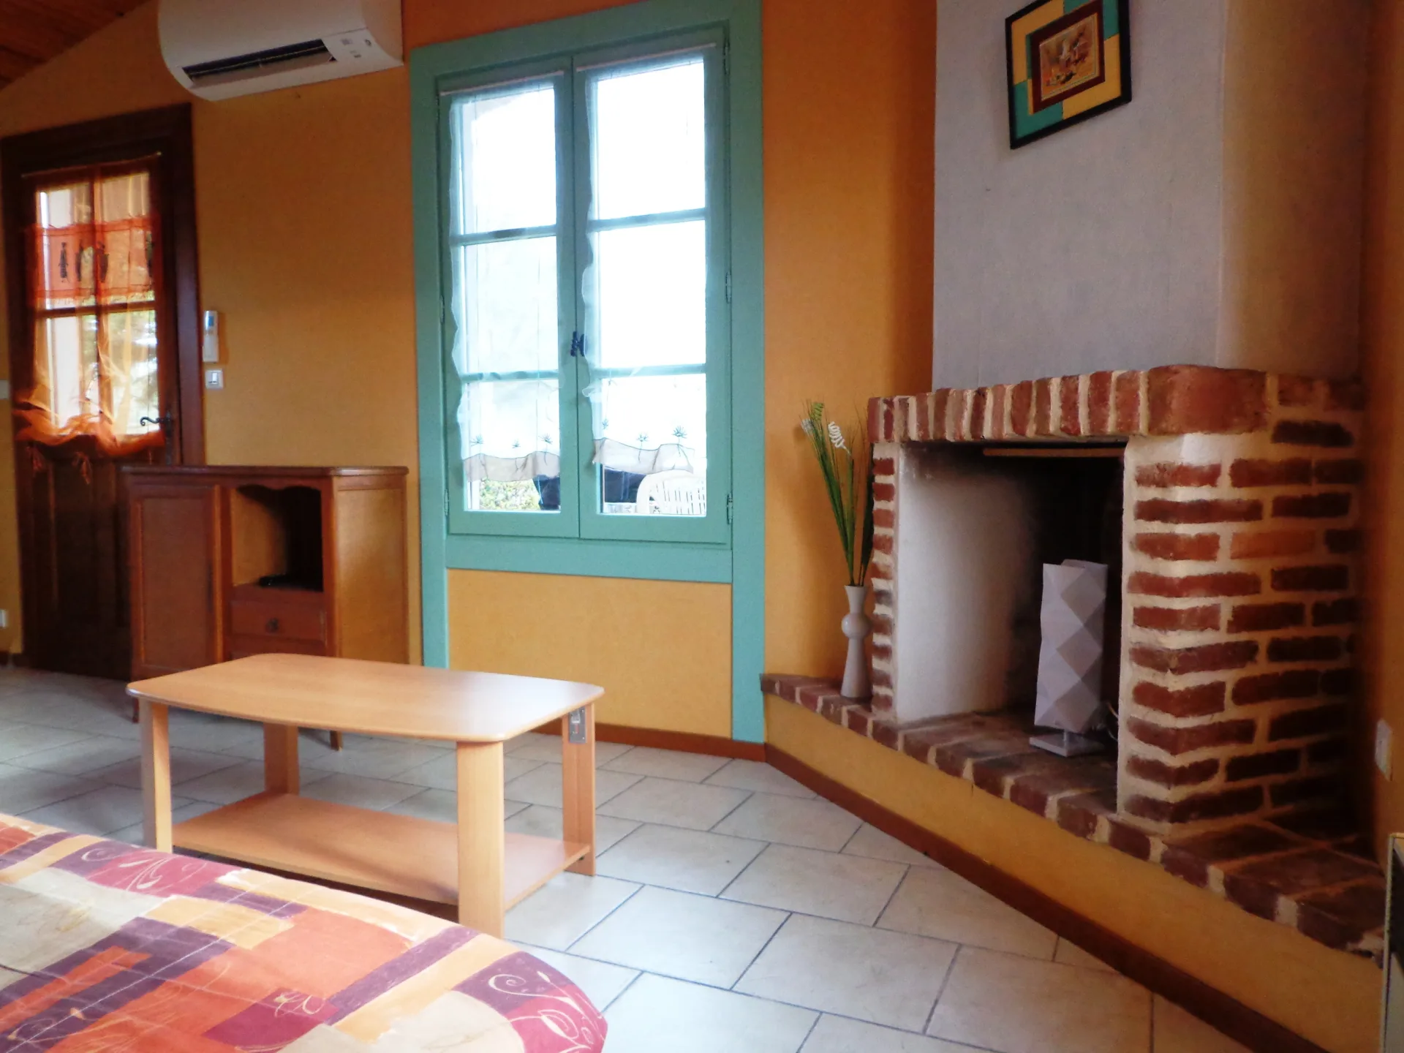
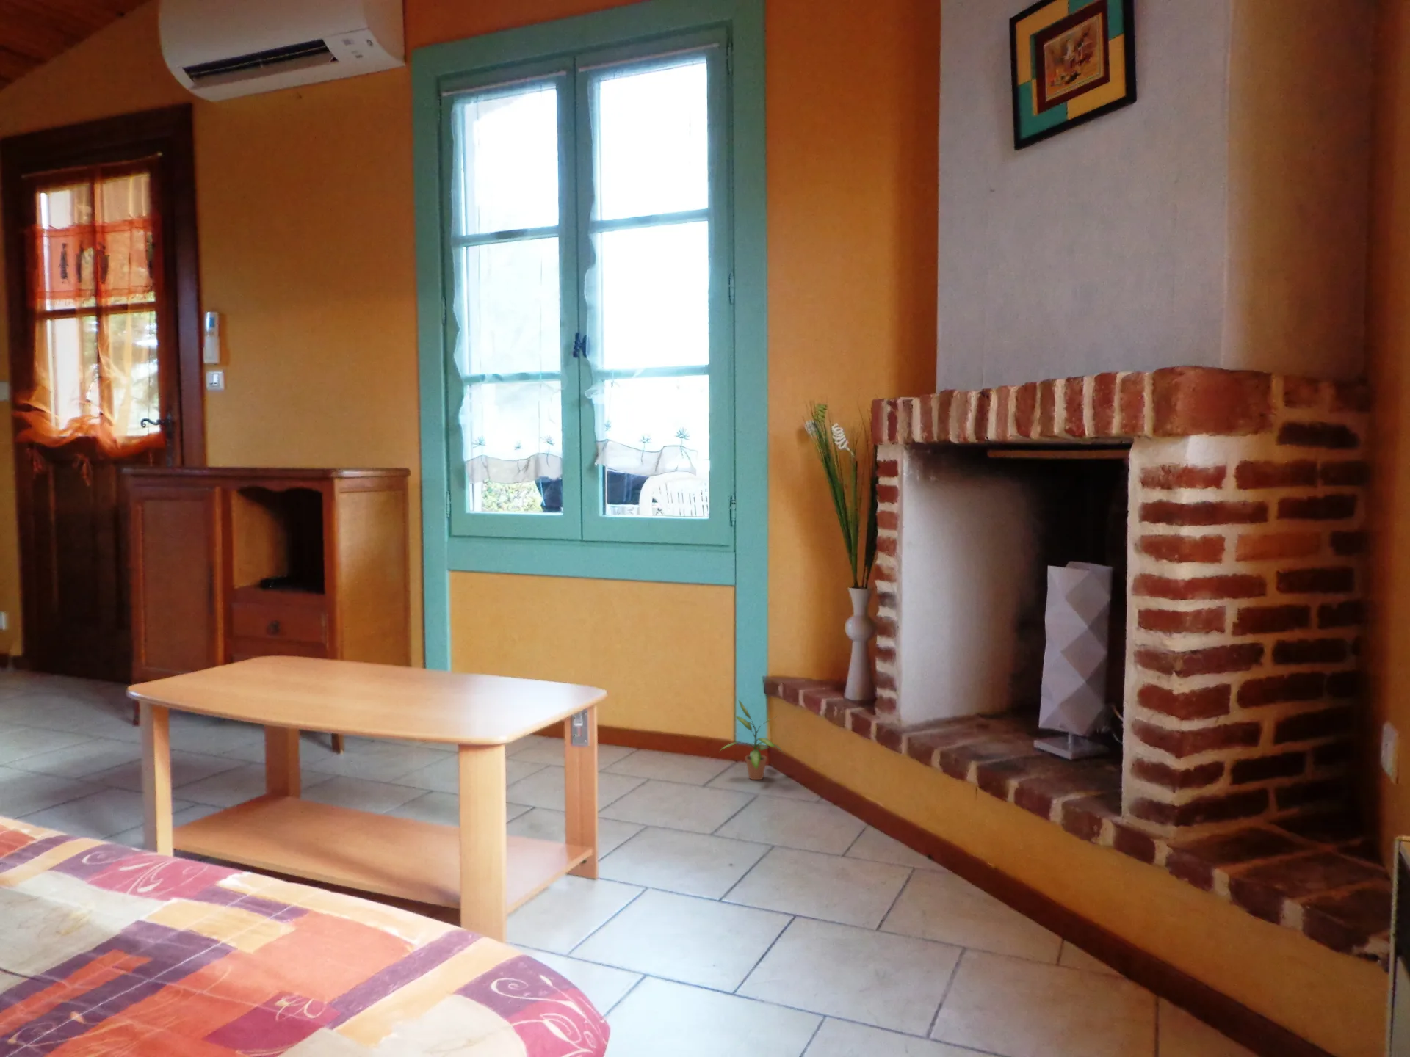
+ potted plant (754, 737)
